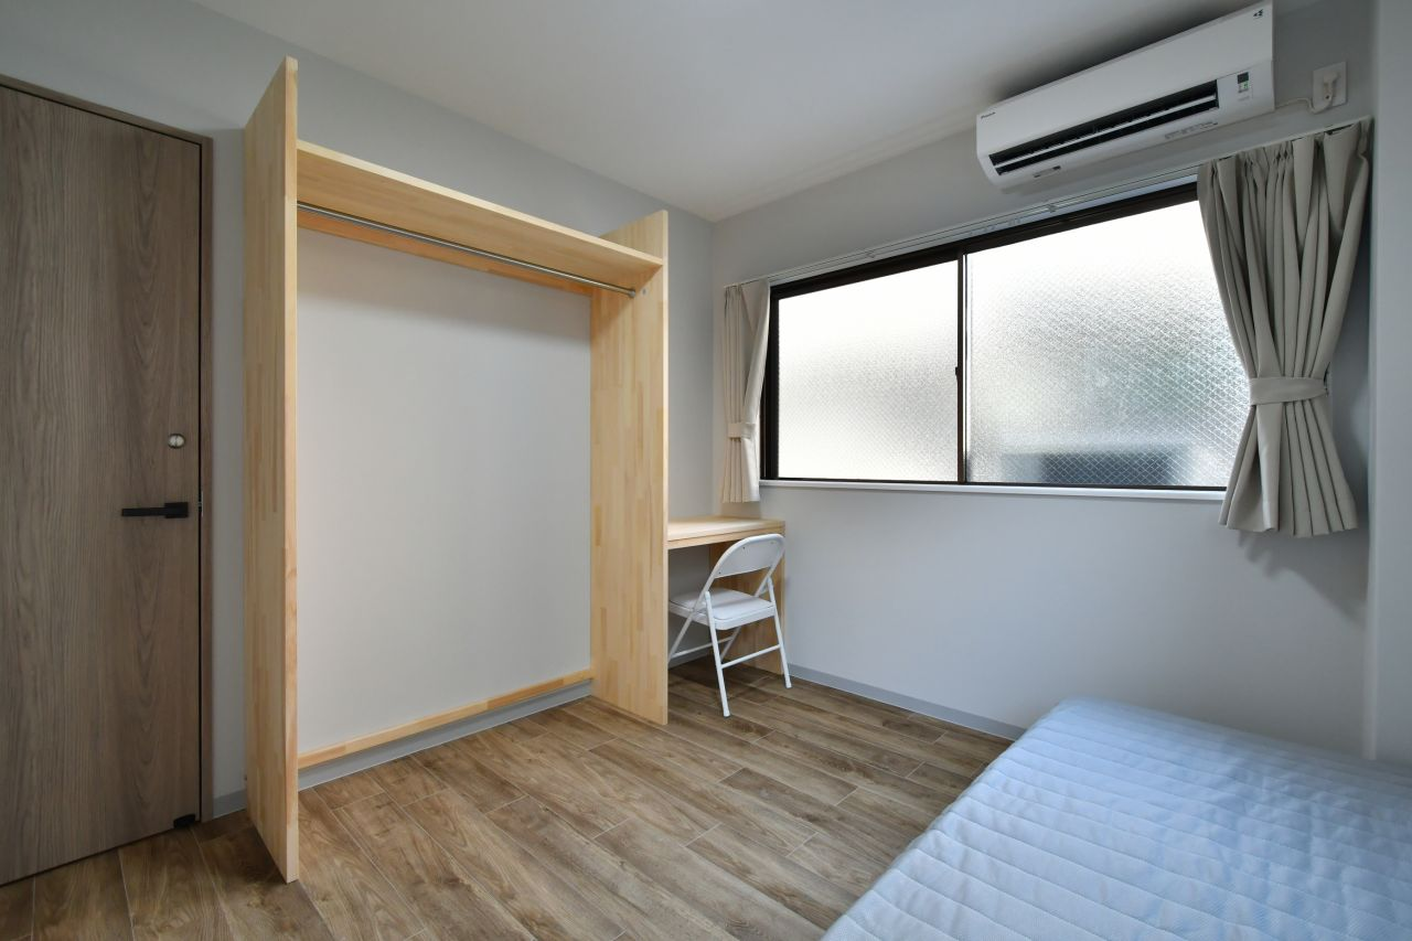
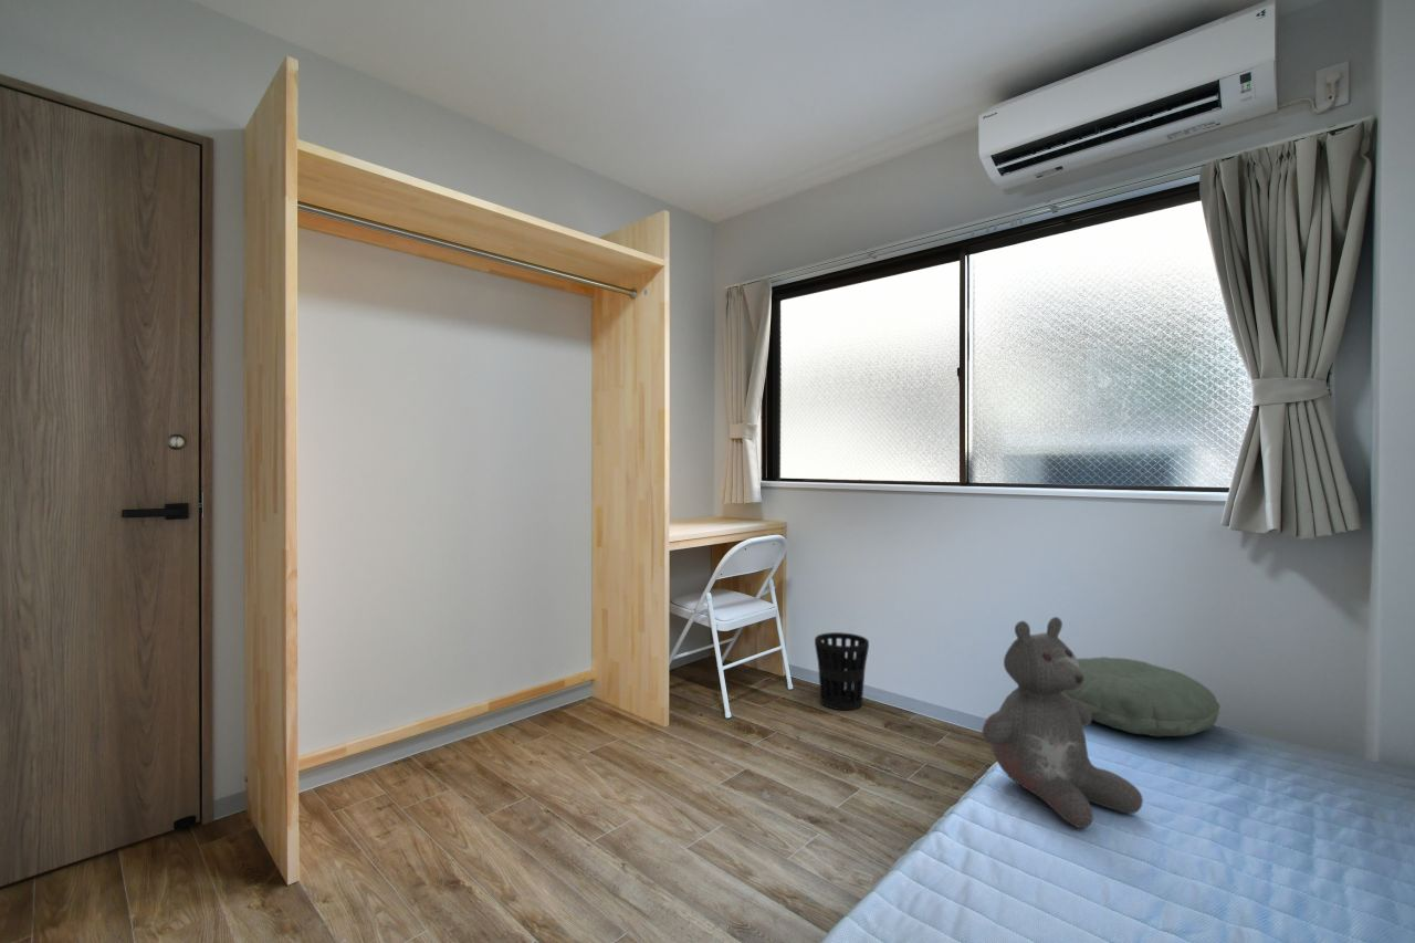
+ wastebasket (841, 670)
+ pillow (1130, 692)
+ teddy bear (1060, 711)
